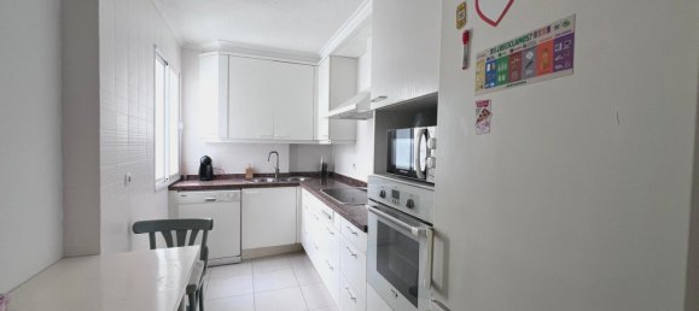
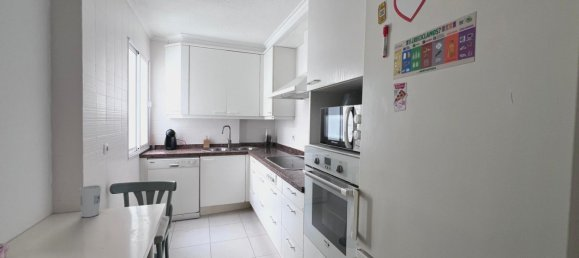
+ cup (90, 201)
